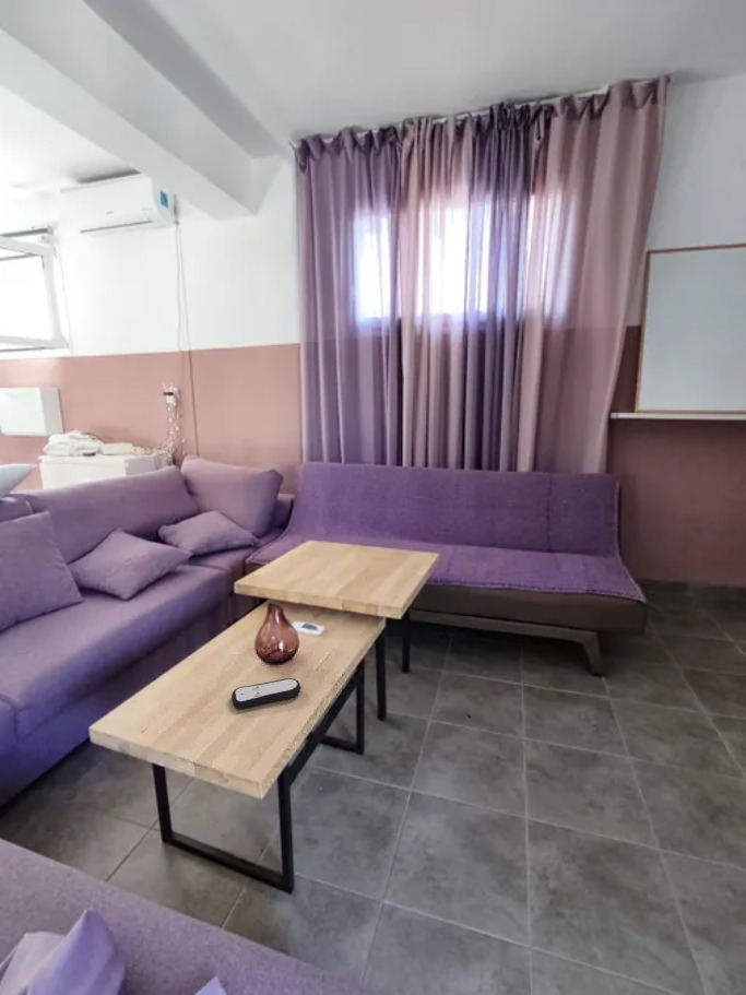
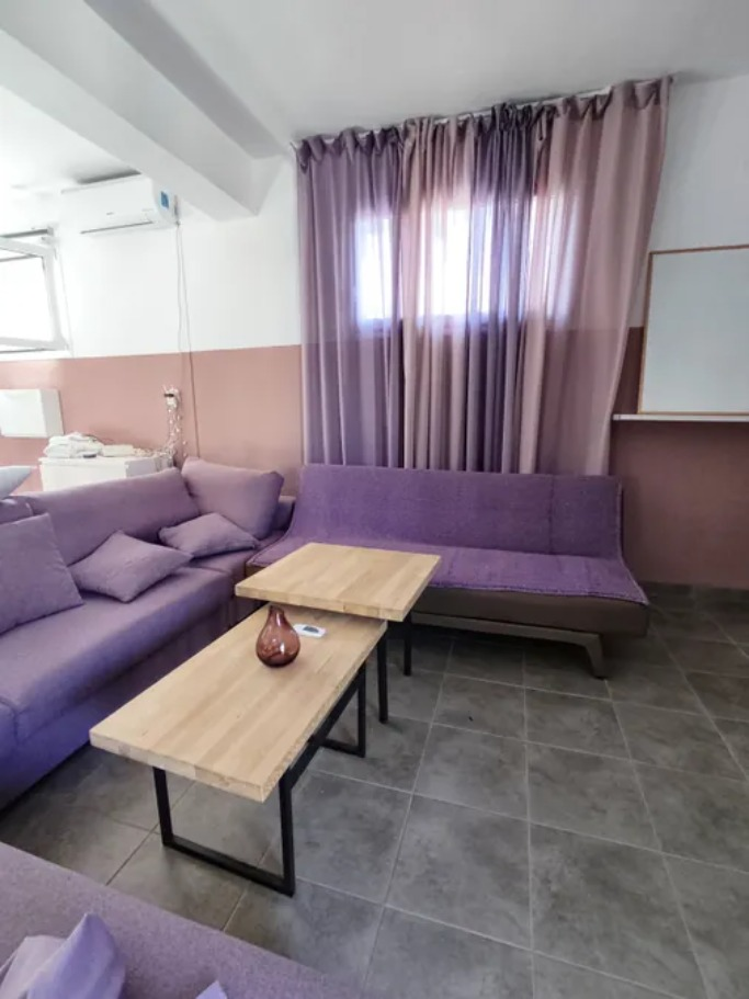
- remote control (267, 691)
